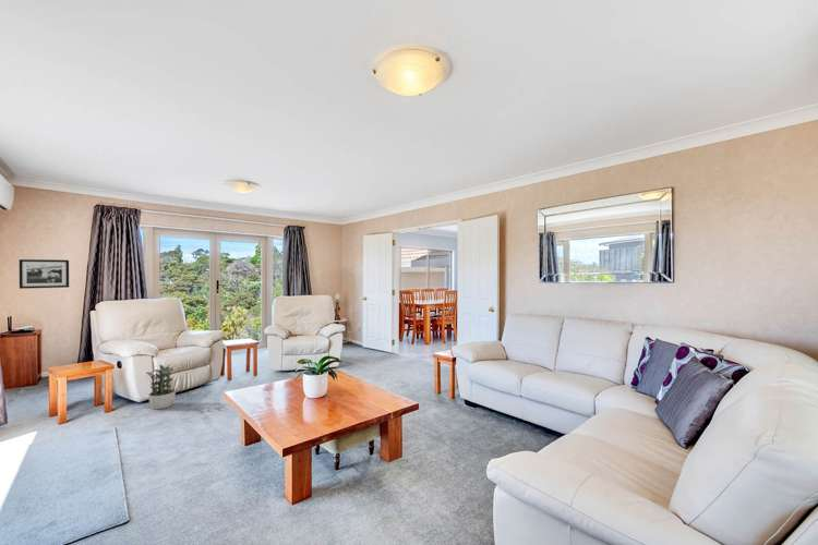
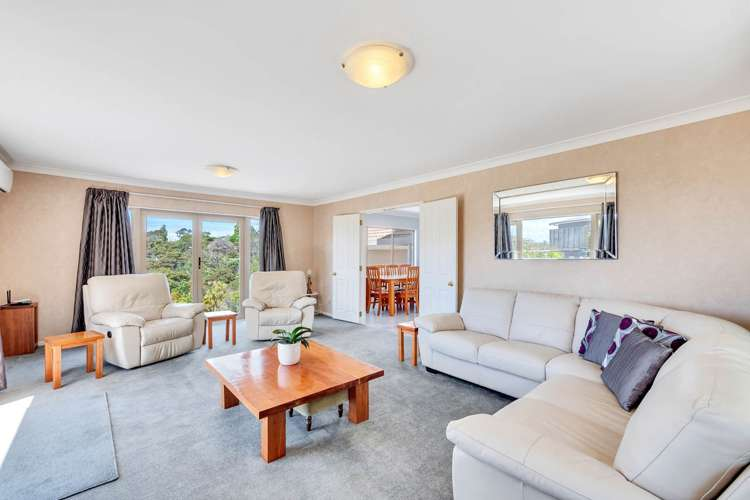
- potted plant (159, 385)
- picture frame (45, 274)
